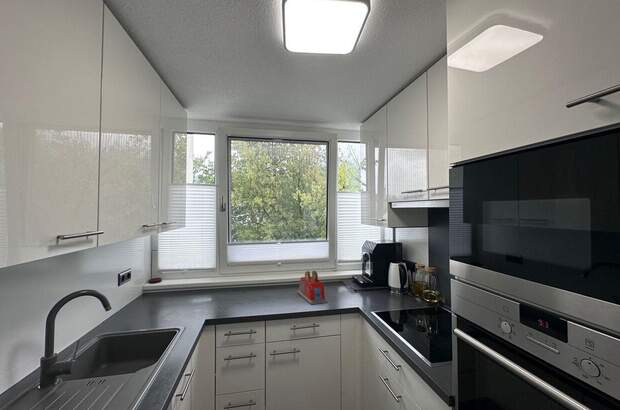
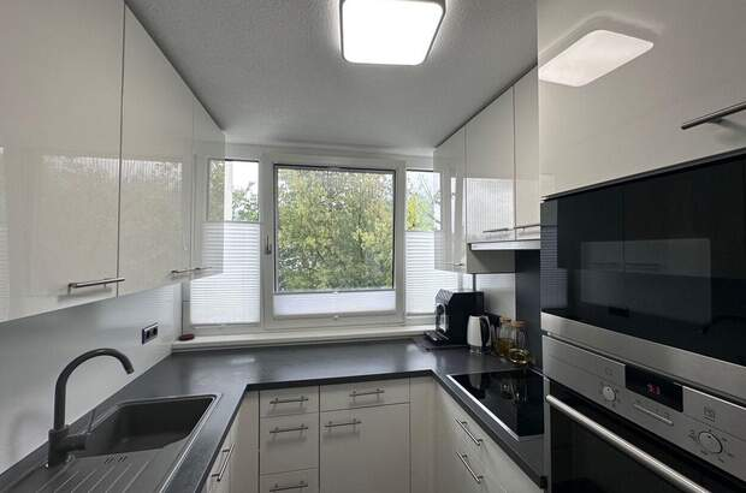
- toaster (311, 283)
